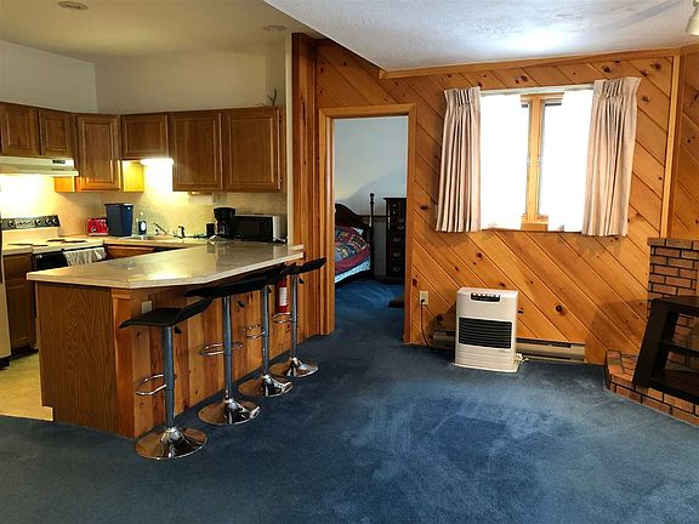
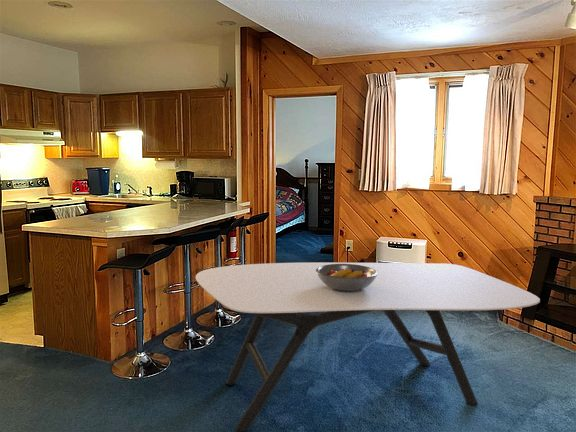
+ dining table (344, 318)
+ fruit bowl (346, 276)
